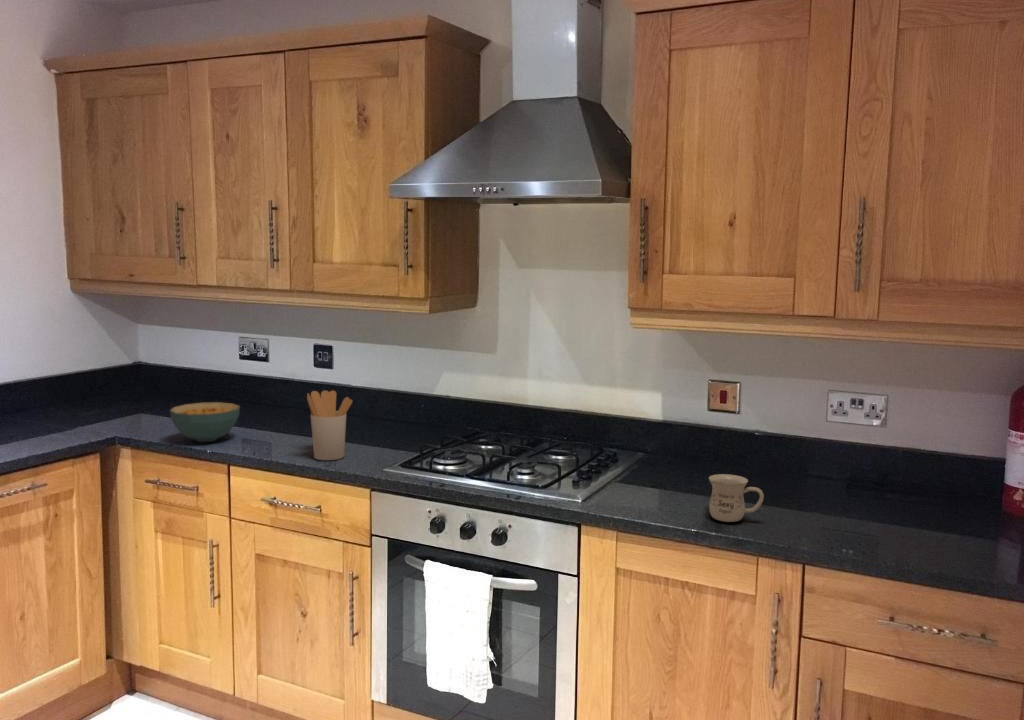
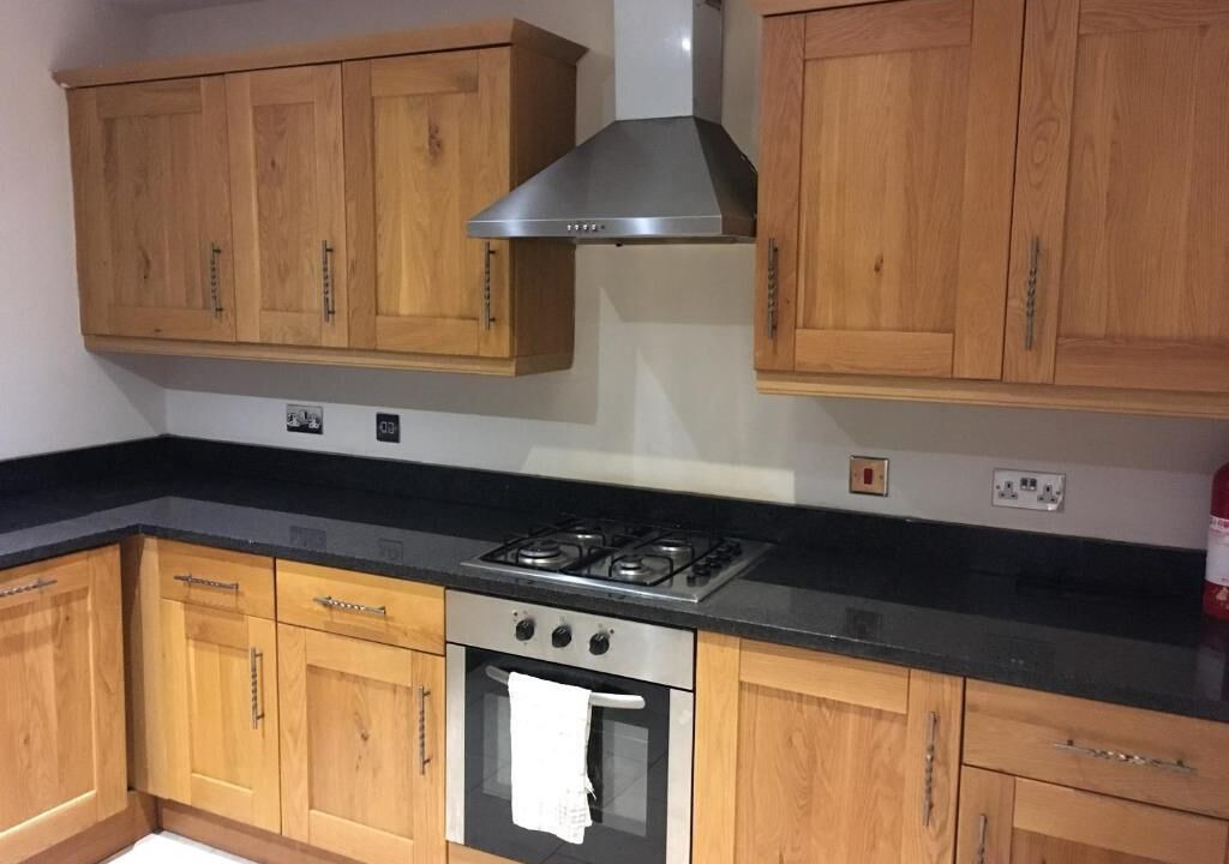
- utensil holder (326, 423)
- cereal bowl (206, 424)
- mug (735, 499)
